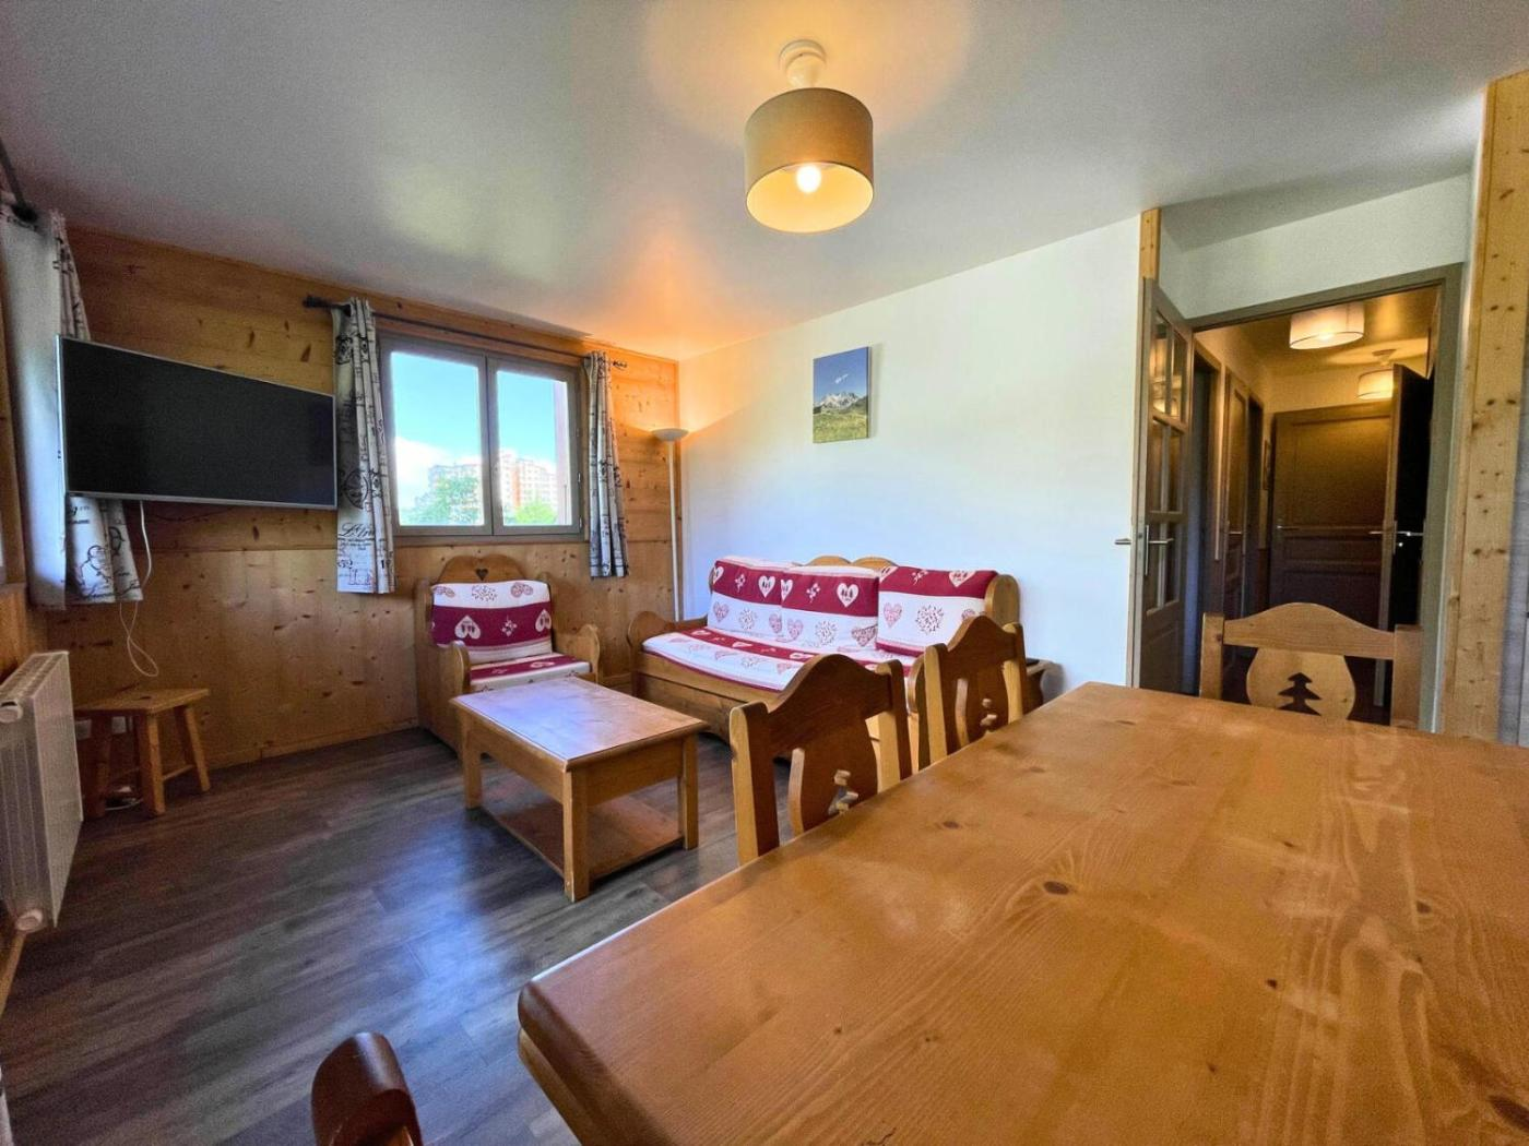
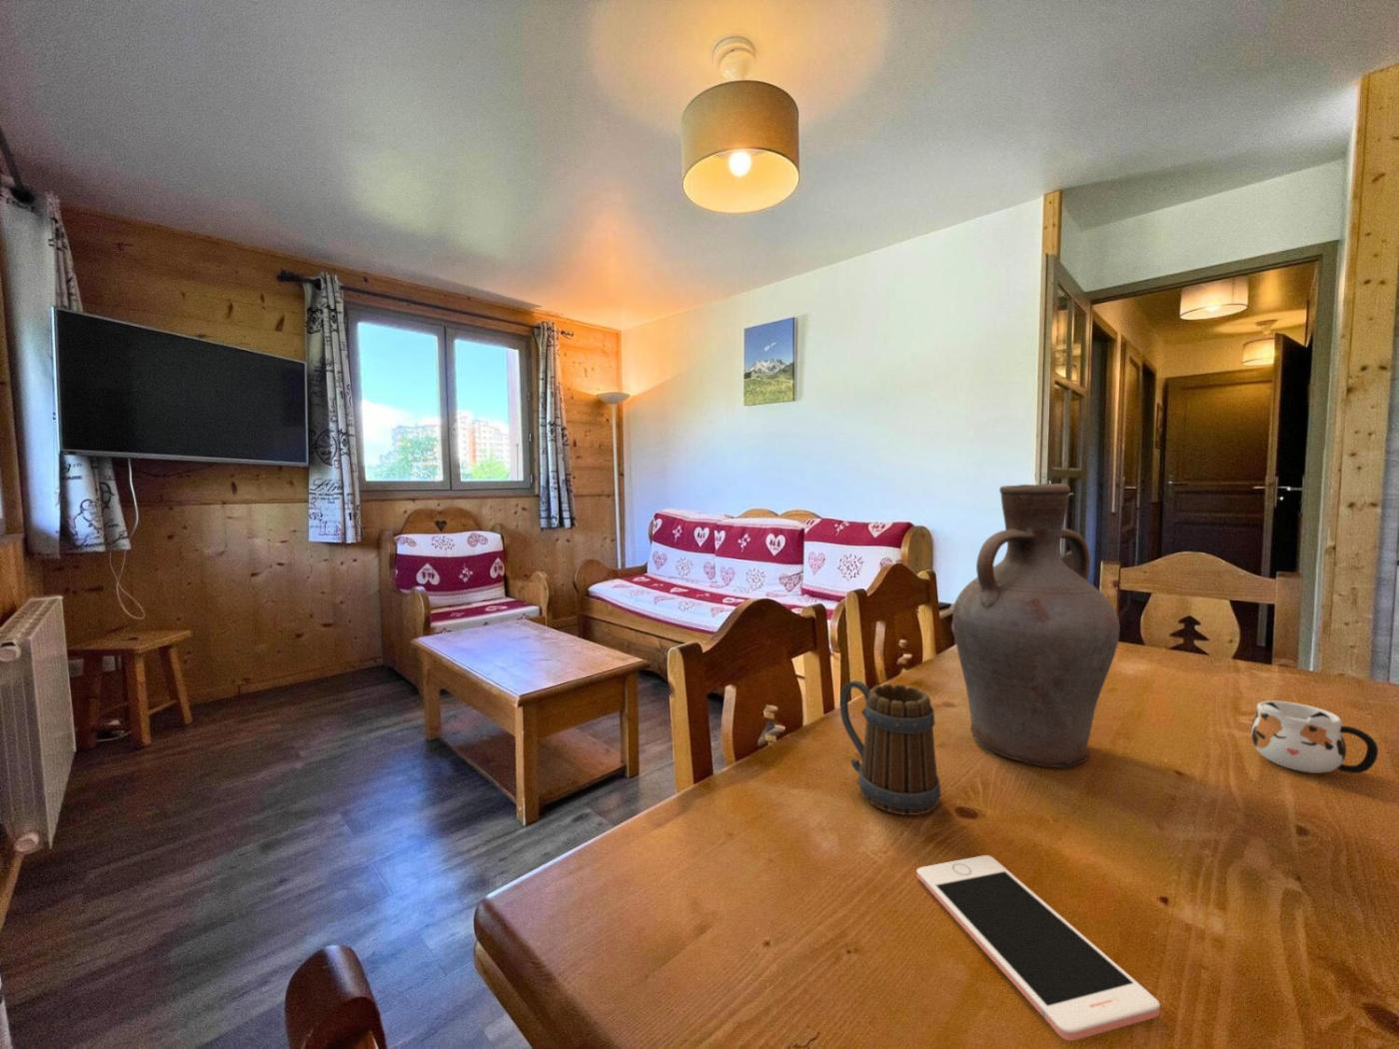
+ mug (1310, 735)
+ vase (1030, 616)
+ mug (885, 738)
+ cell phone (1019, 930)
